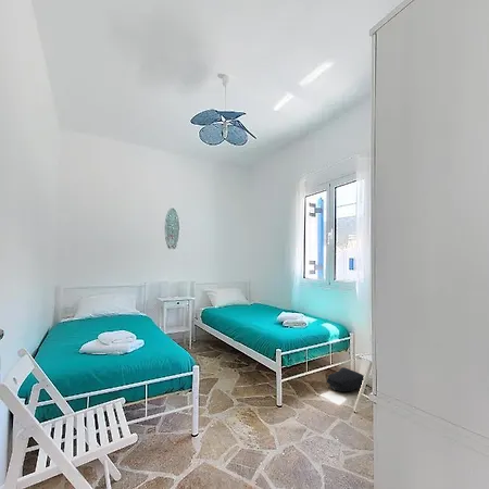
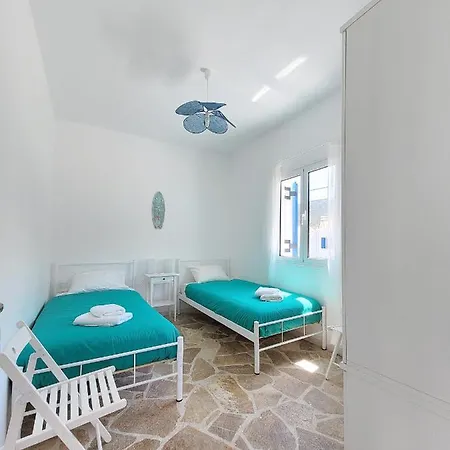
- backpack (342, 379)
